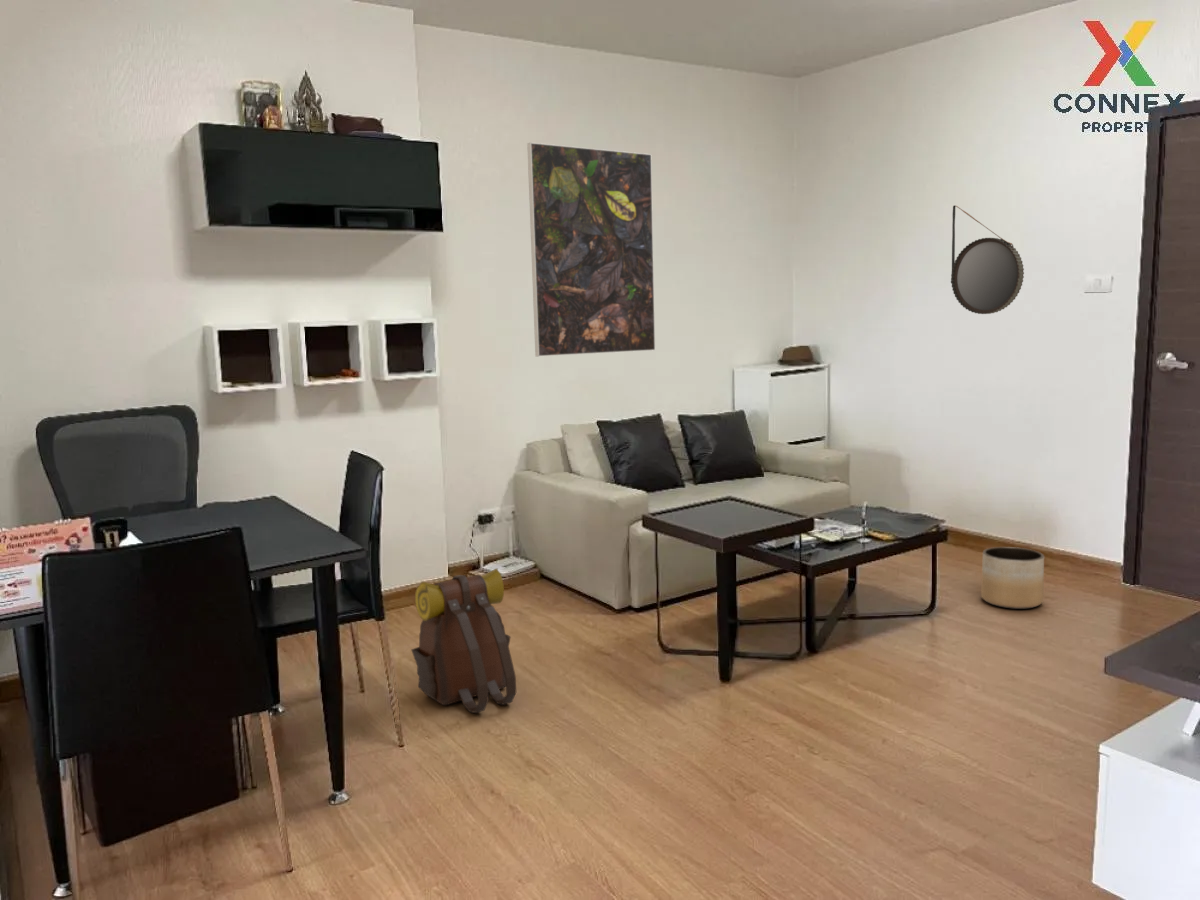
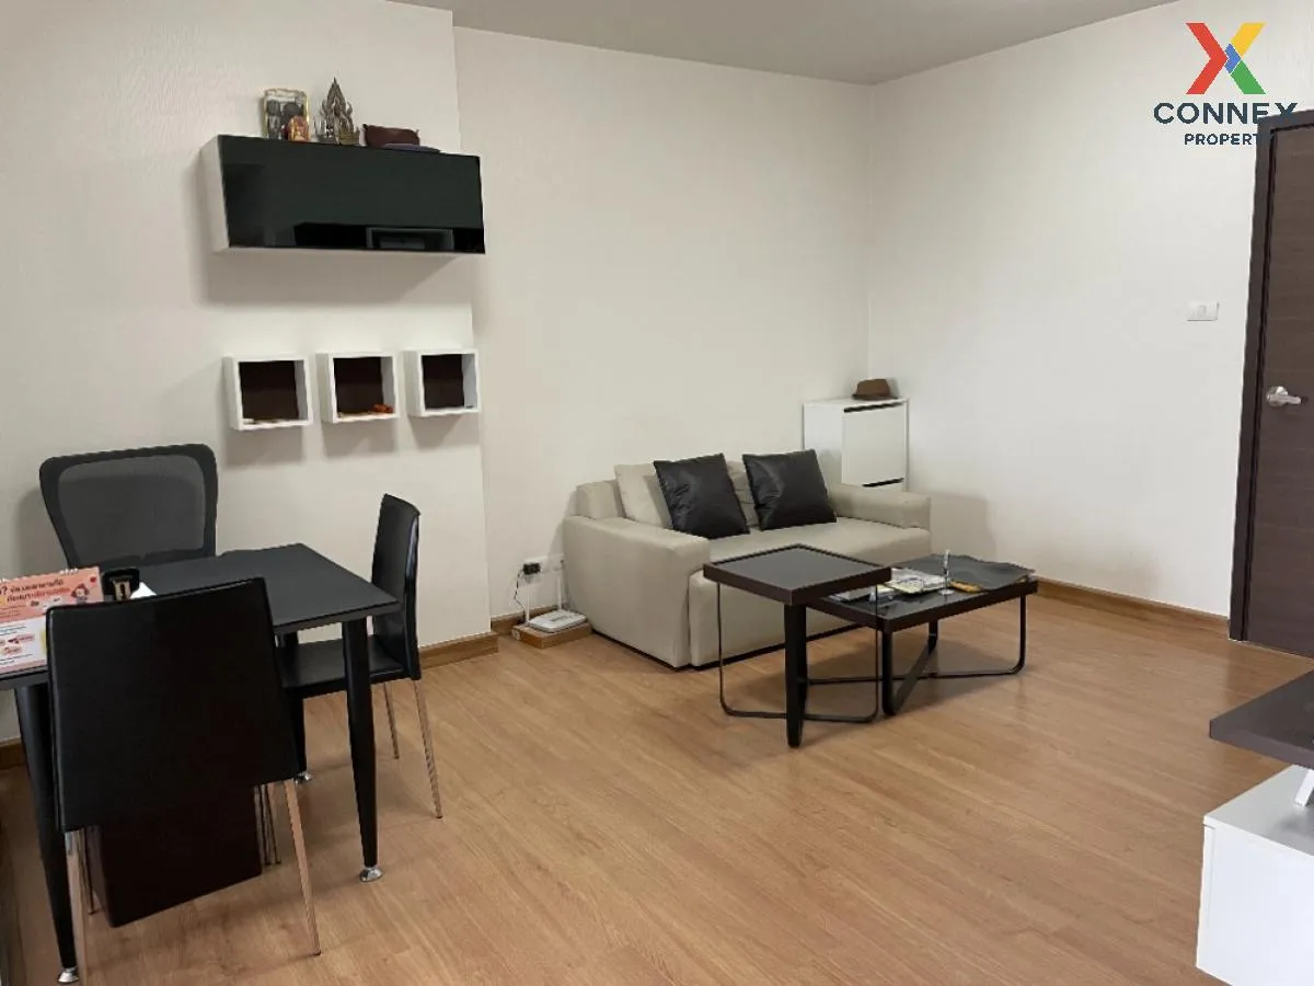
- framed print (594, 252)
- backpack (469, 638)
- home mirror (986, 258)
- planter (1012, 577)
